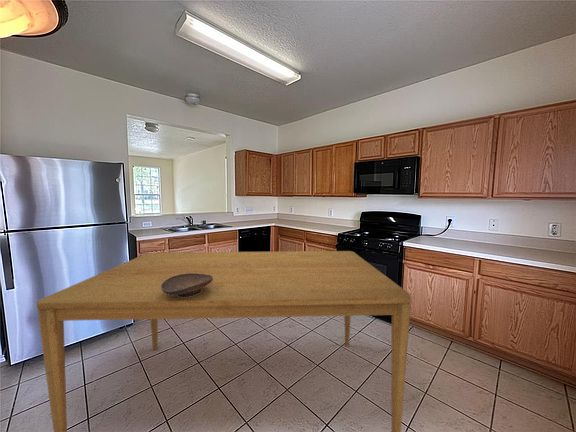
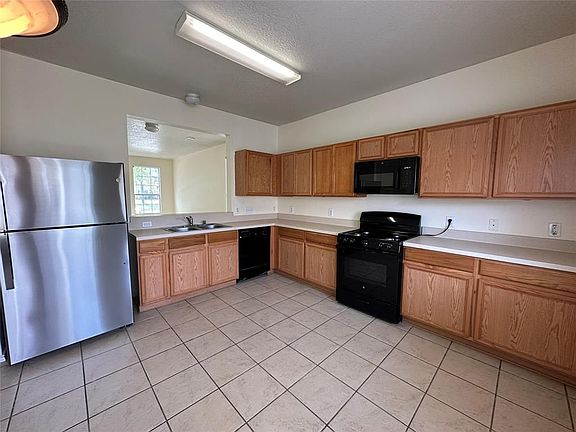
- dining table (244, 317)
- decorative bowl (188, 285)
